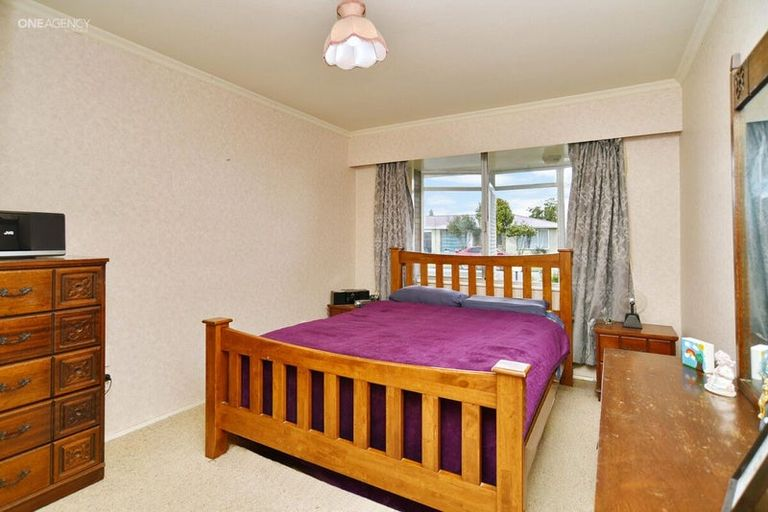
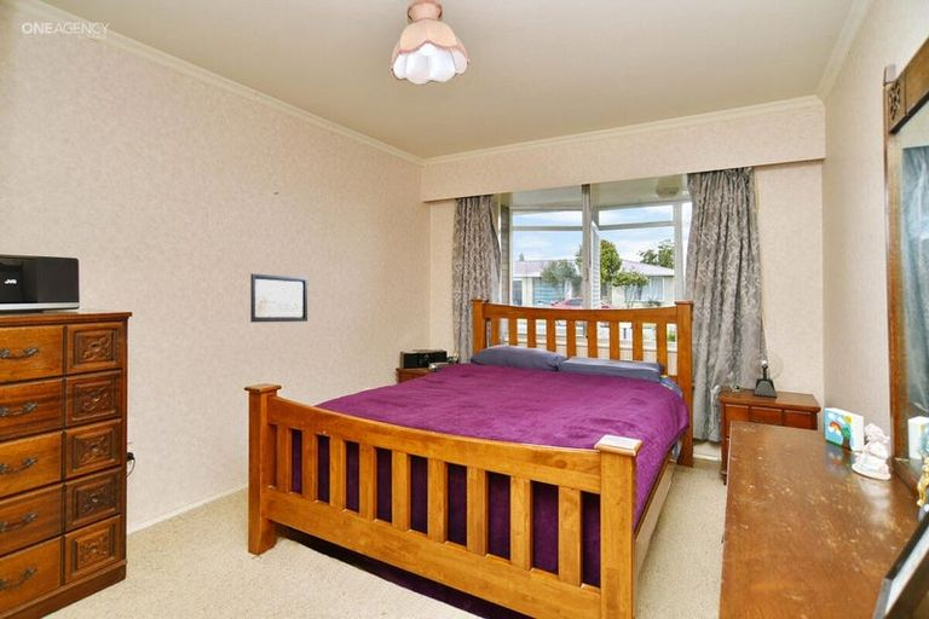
+ wall art (281, 299)
